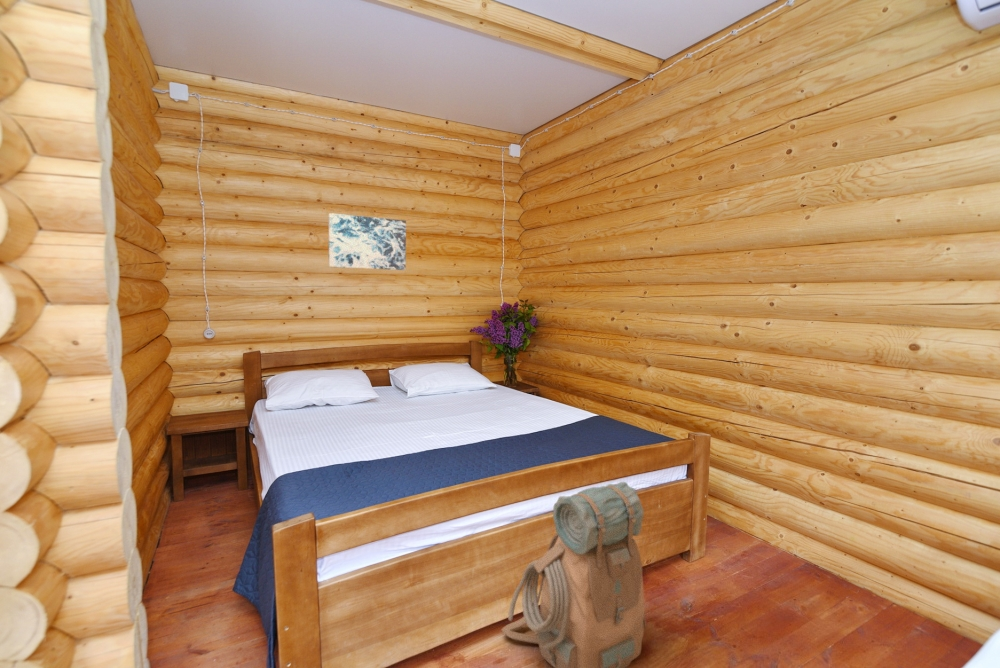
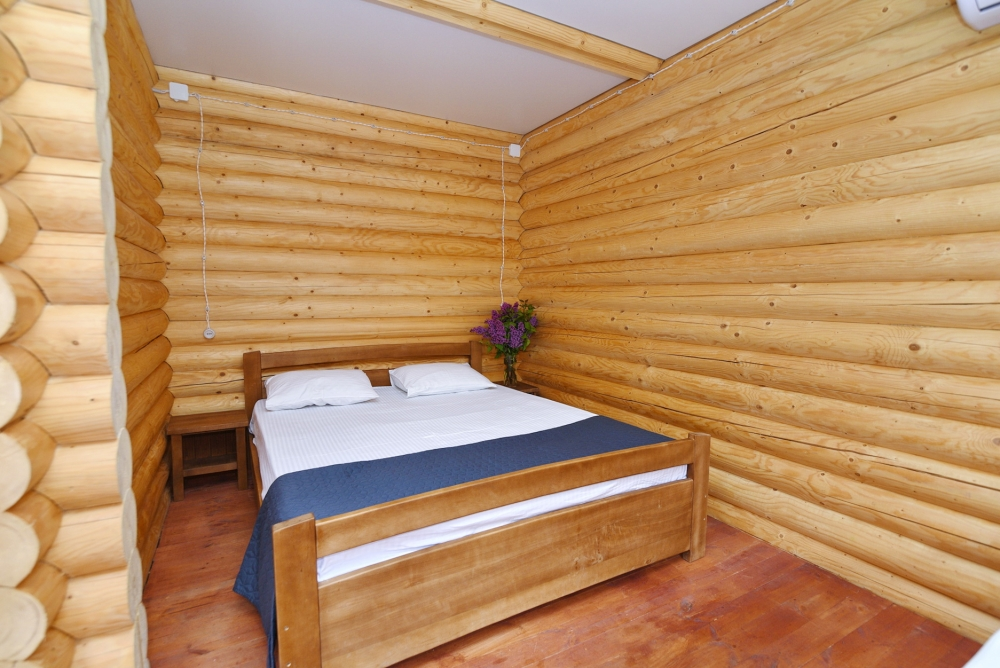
- backpack (584, 564)
- wall art (368, 243)
